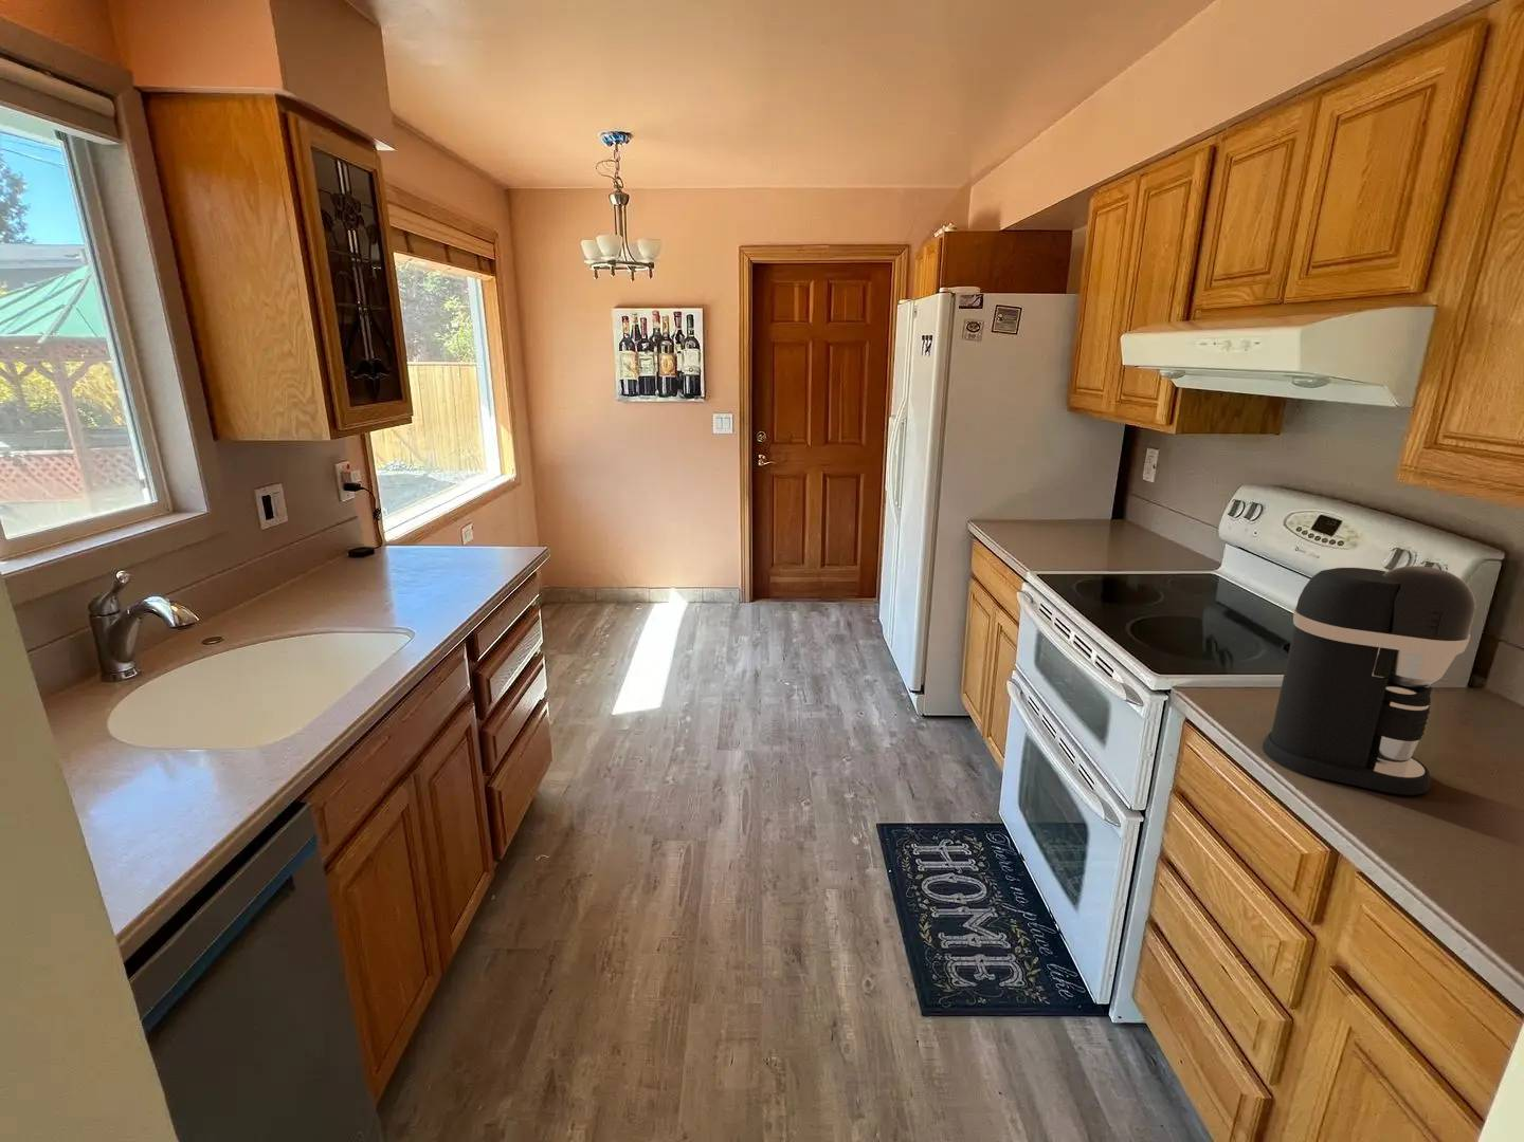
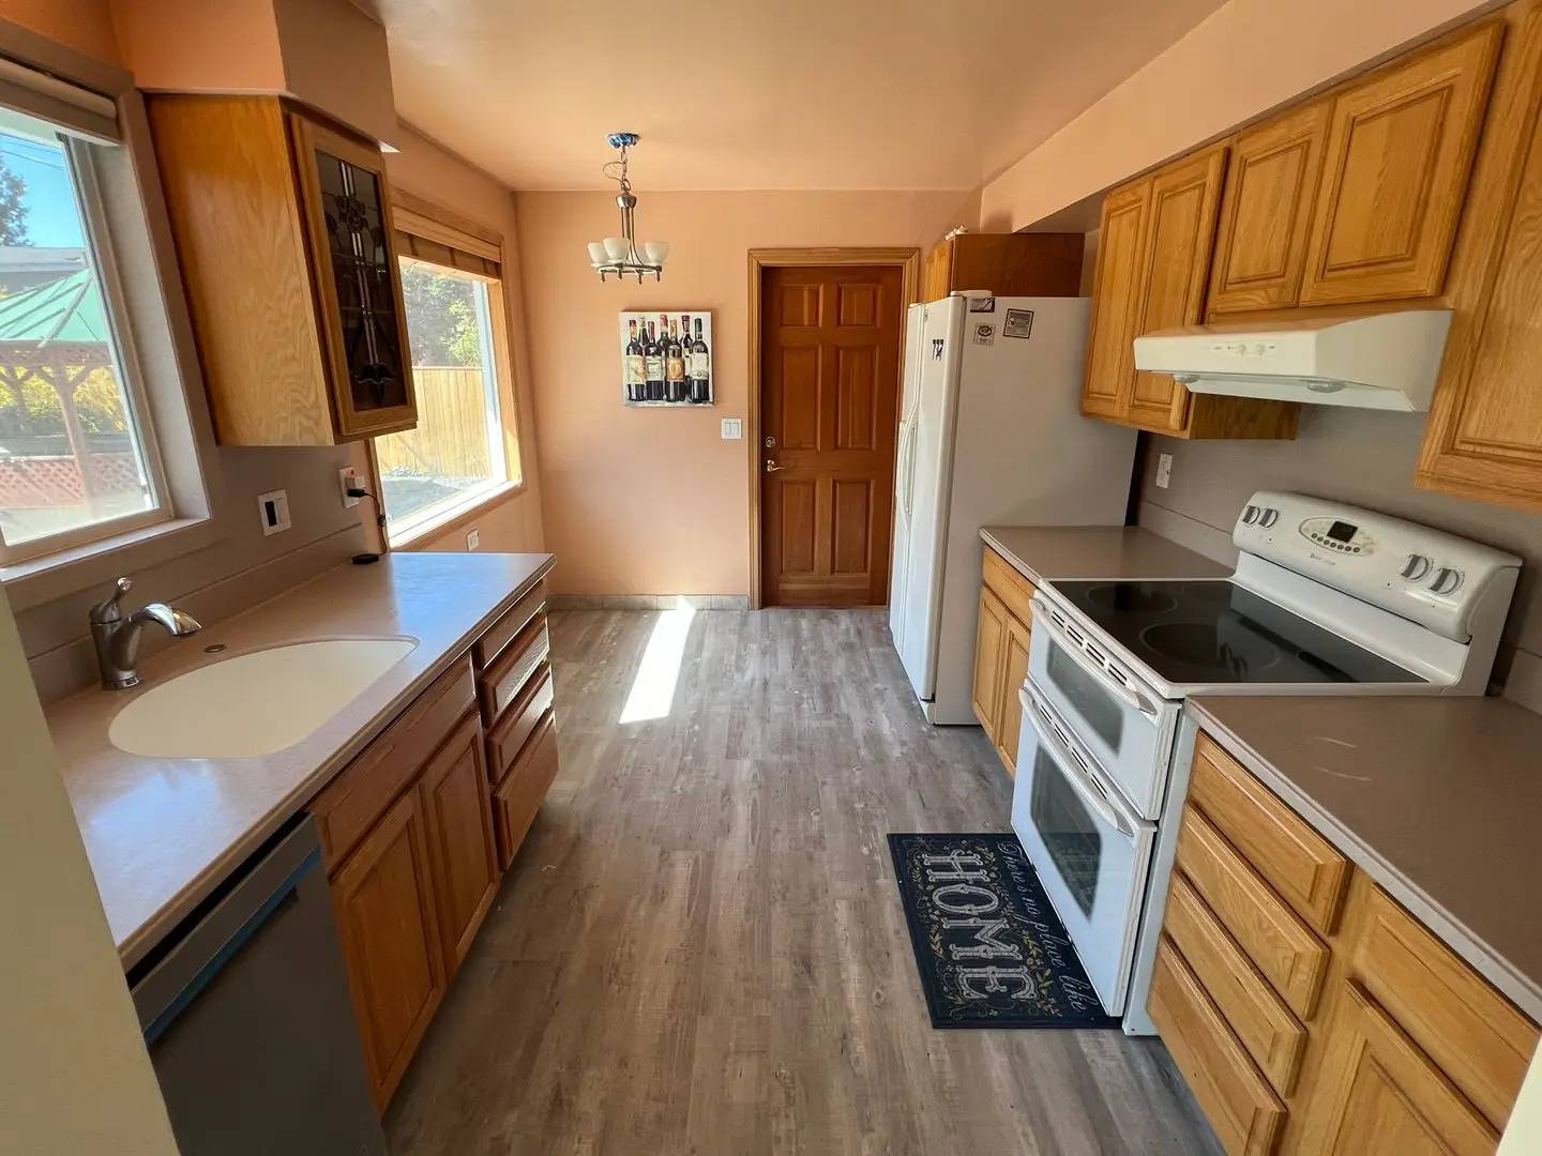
- coffee maker (1366, 668)
